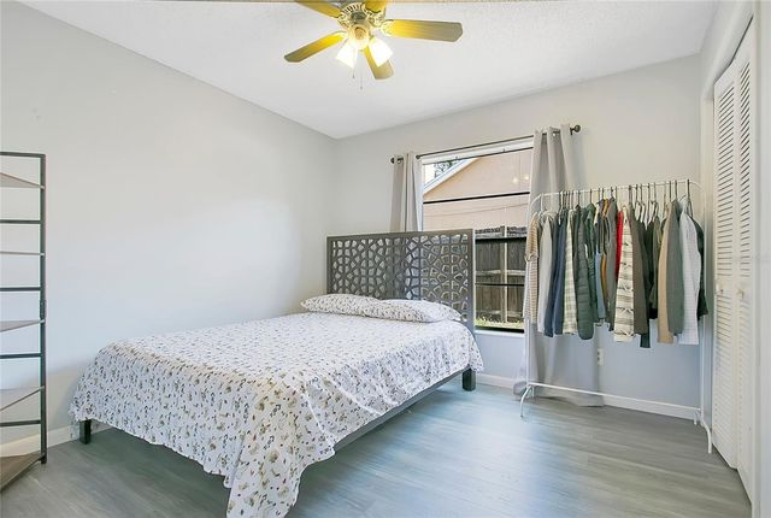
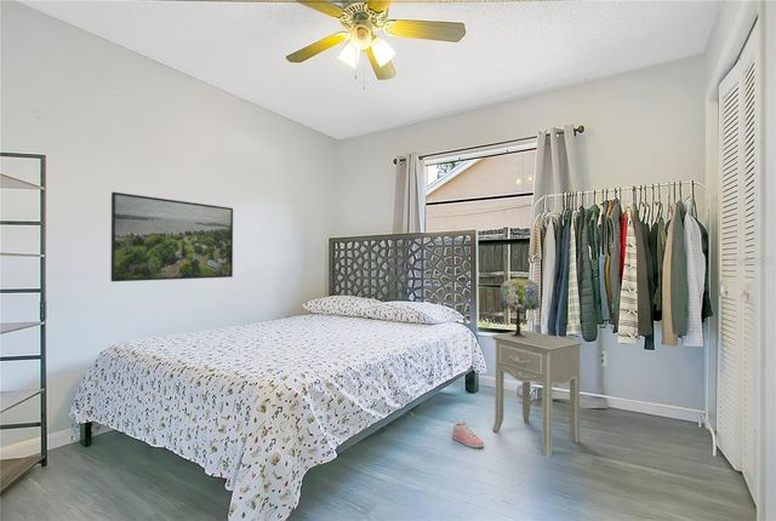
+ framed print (179, 240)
+ nightstand (535, 382)
+ table lamp (519, 305)
+ sneaker (467, 434)
